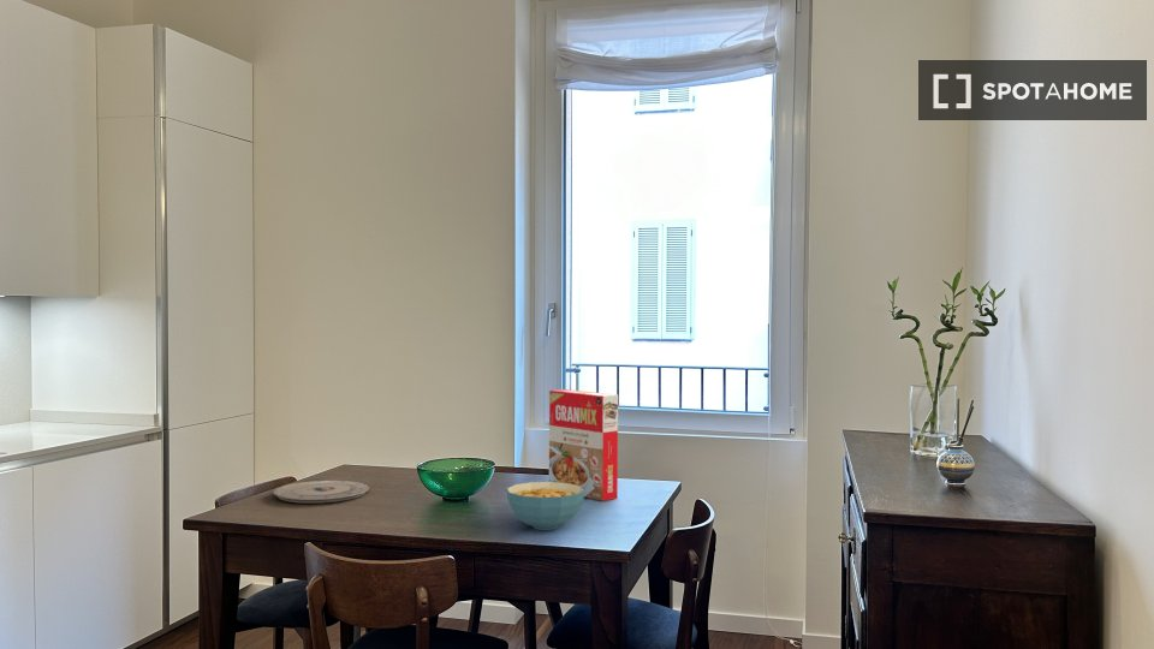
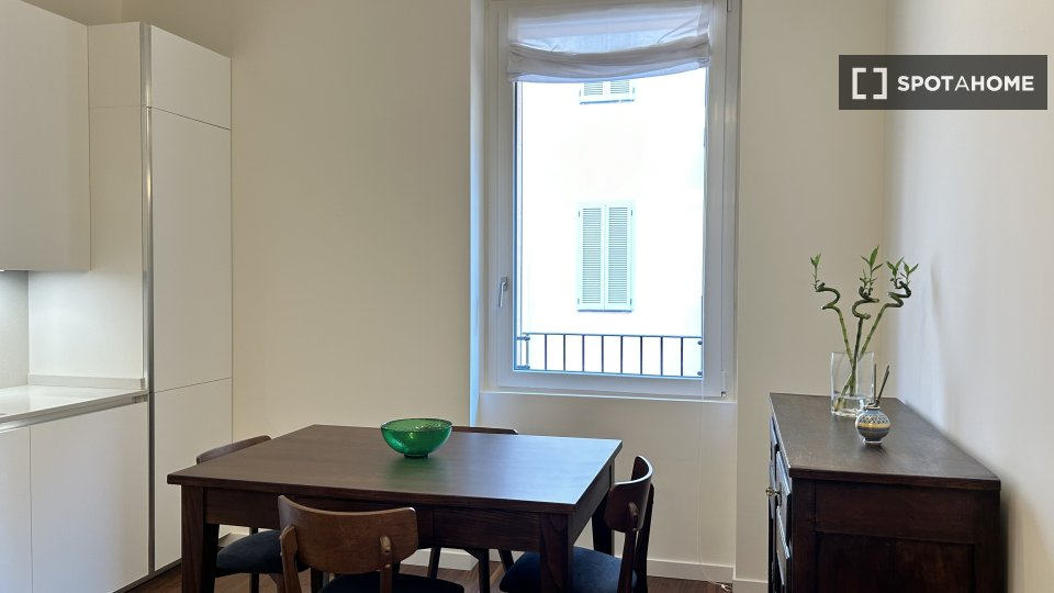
- cereal bowl (545, 507)
- plate (321, 492)
- cereal box (582, 442)
